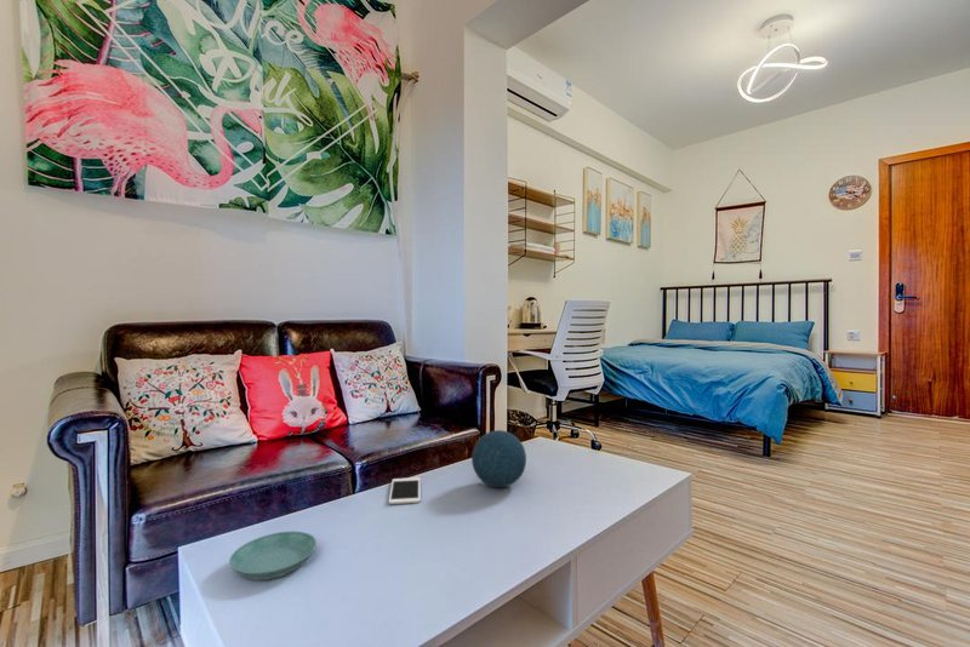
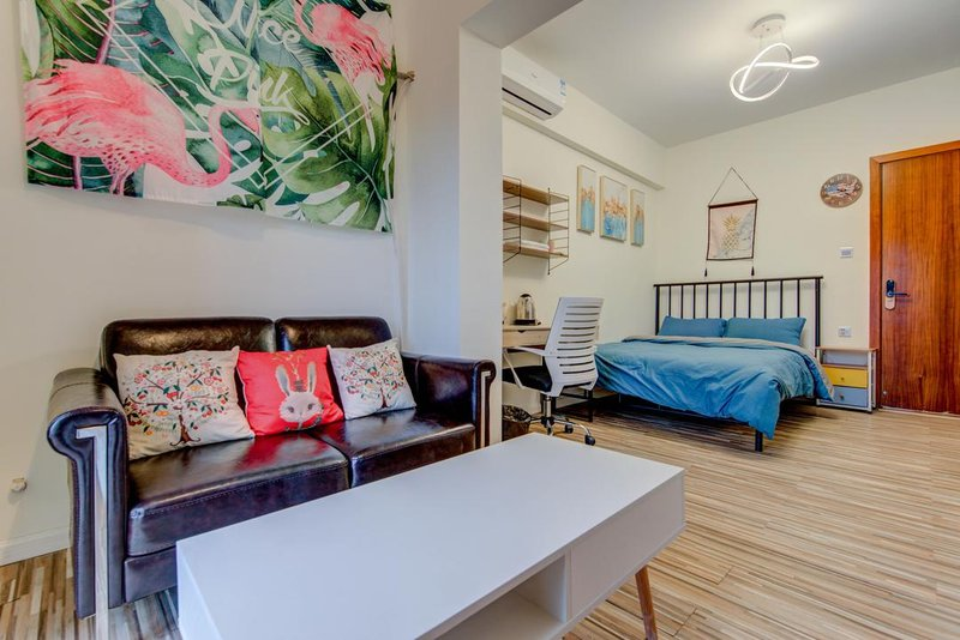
- saucer (274, 556)
- decorative orb (498, 458)
- cell phone (405, 489)
